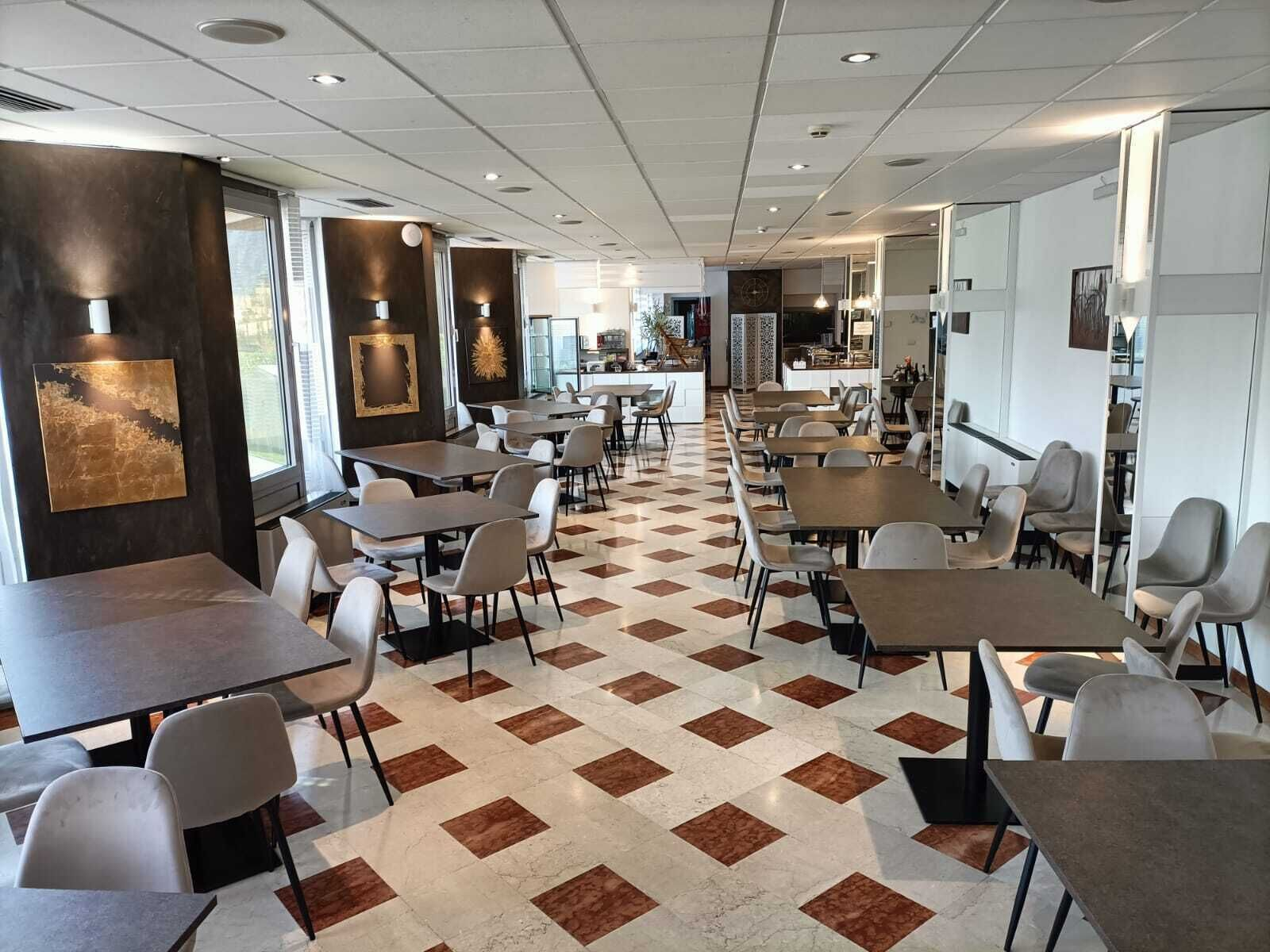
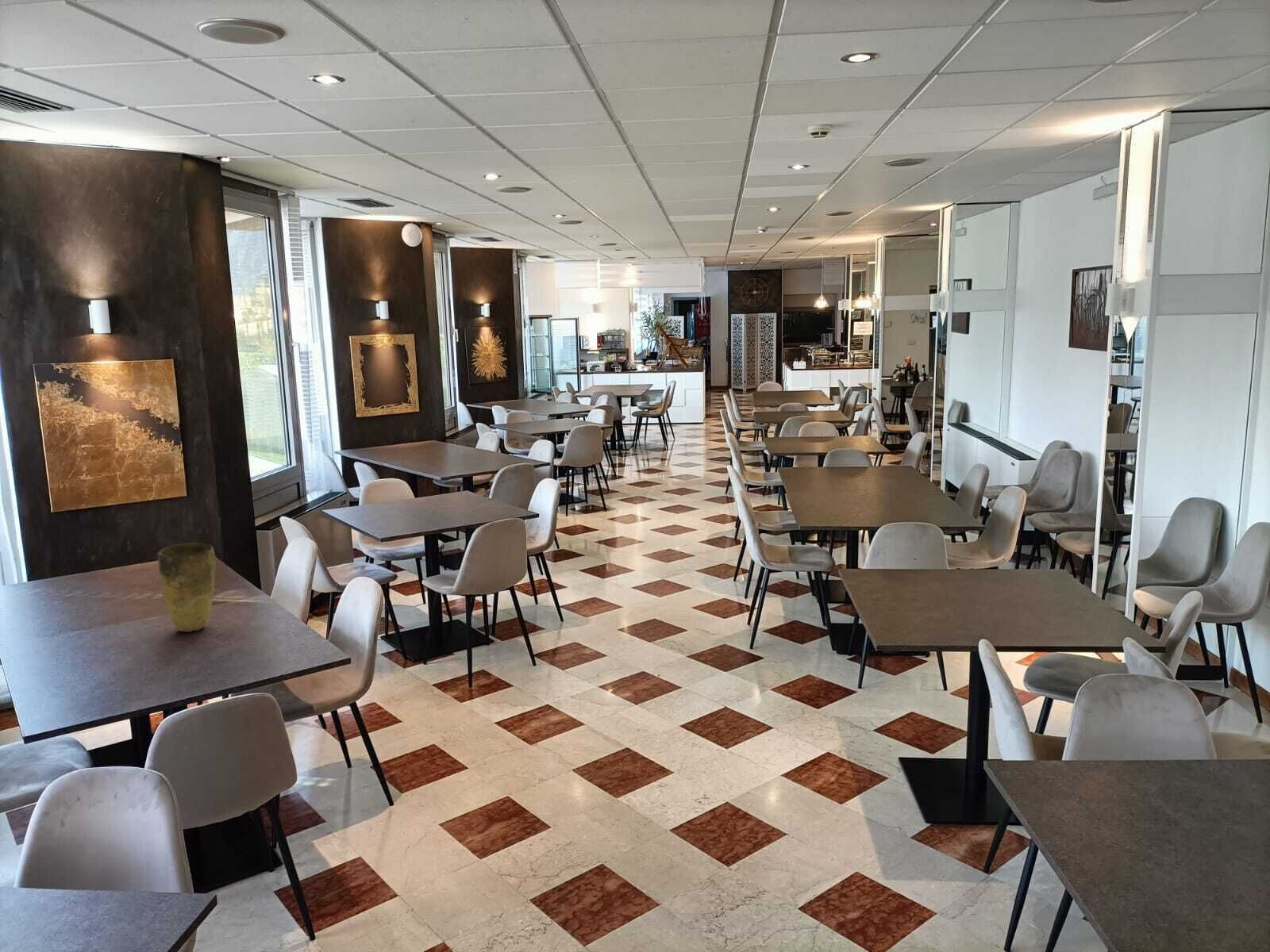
+ vase (190, 588)
